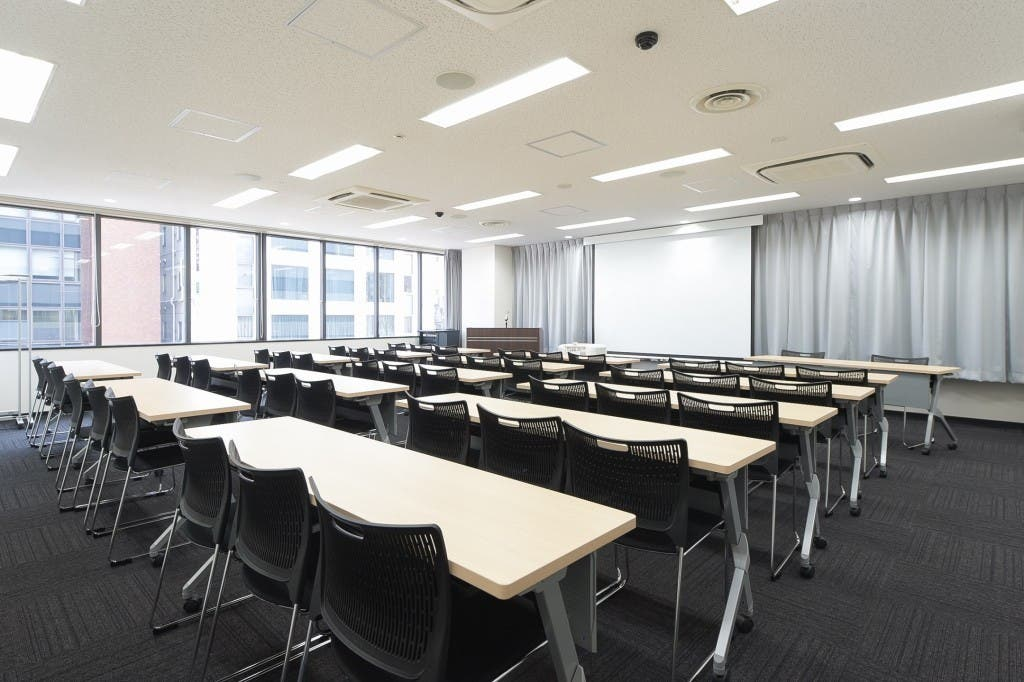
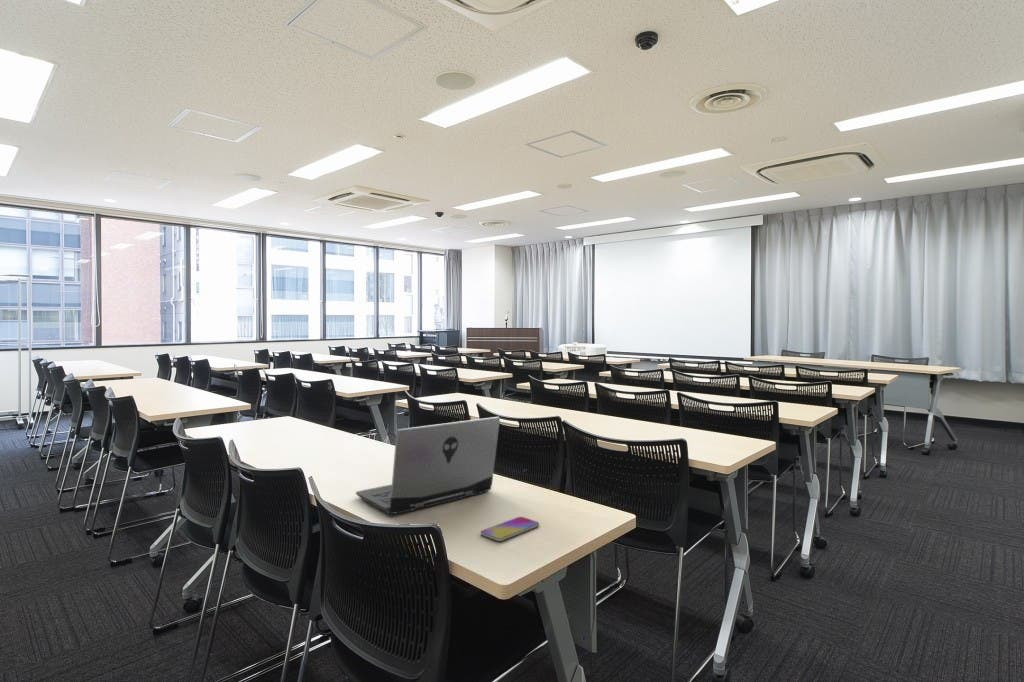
+ smartphone (510, 528)
+ laptop (428, 456)
